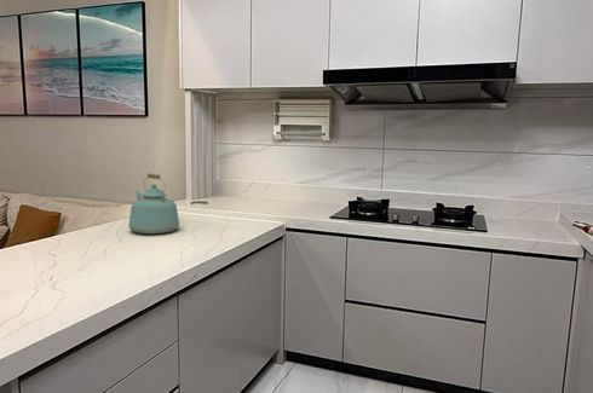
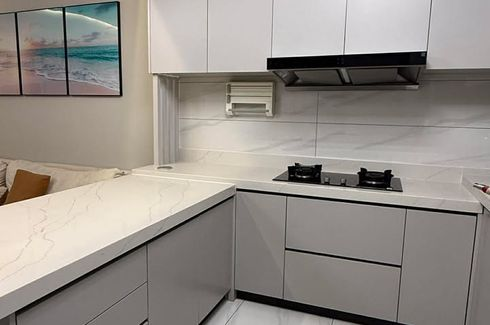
- kettle (151, 201)
